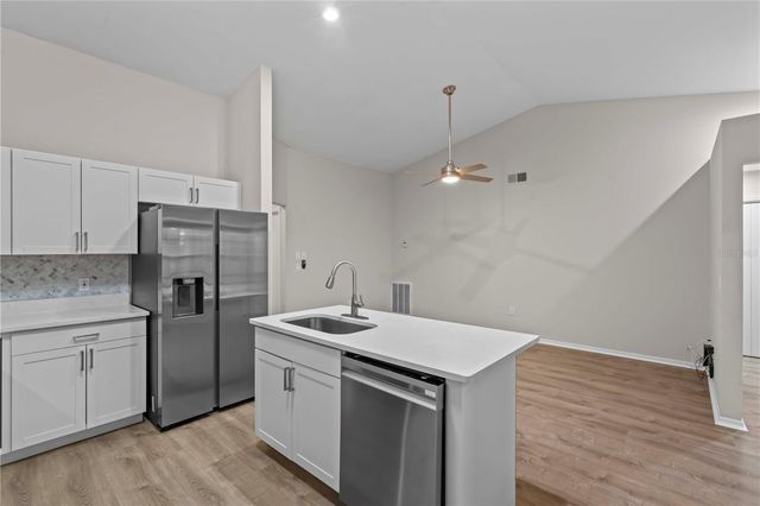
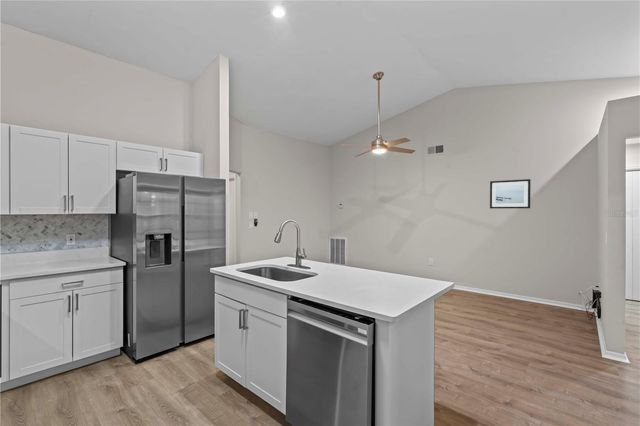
+ wall art (509, 194)
